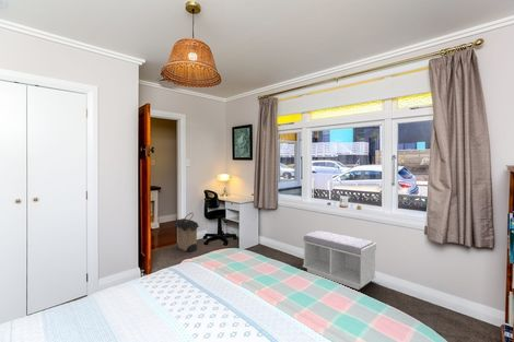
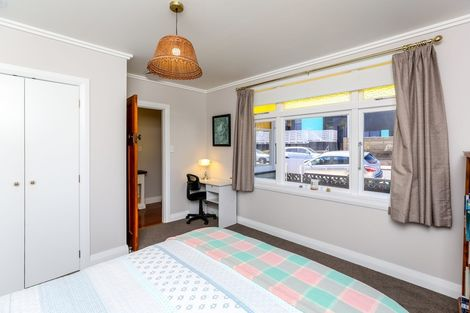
- bench (337, 256)
- laundry hamper (186, 229)
